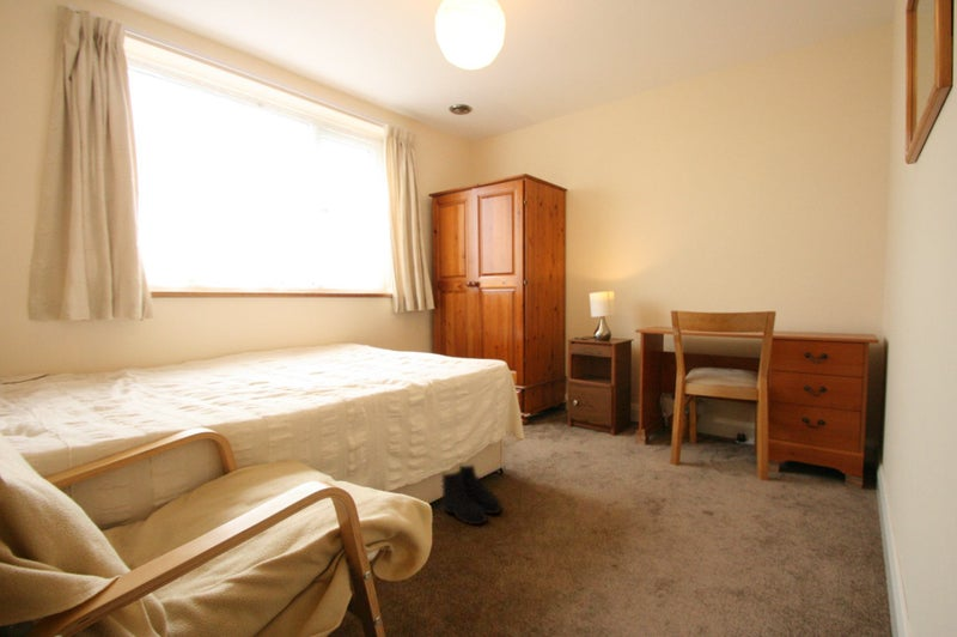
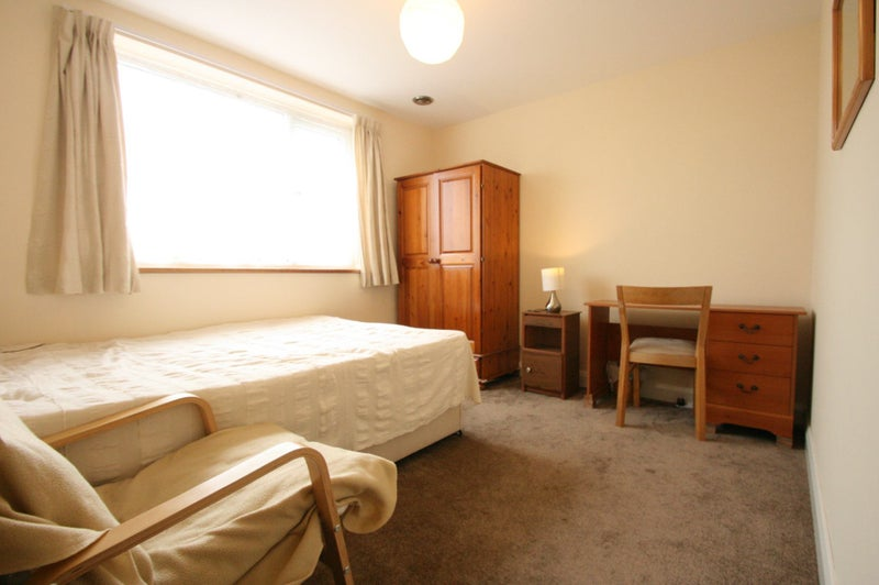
- boots (470, 490)
